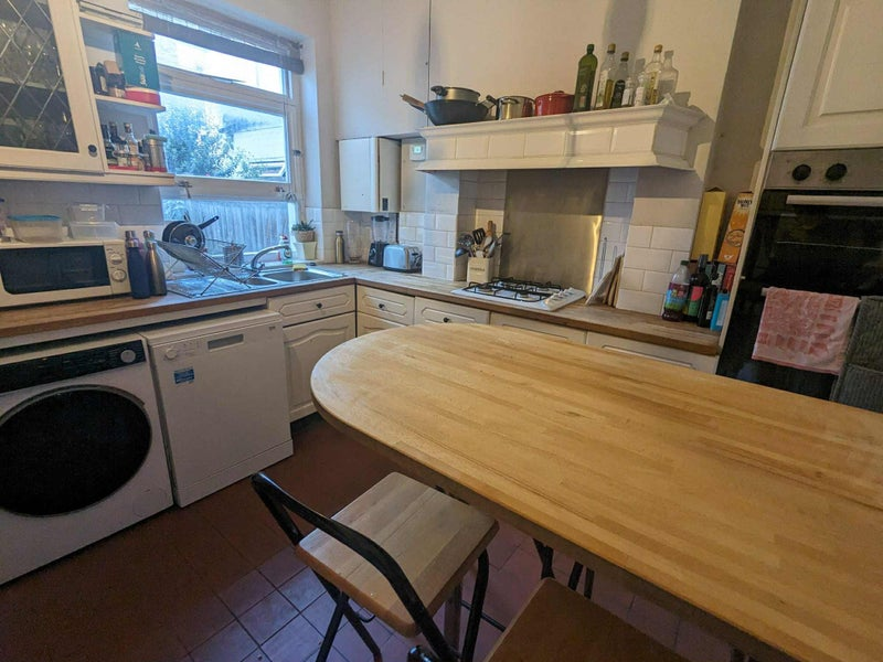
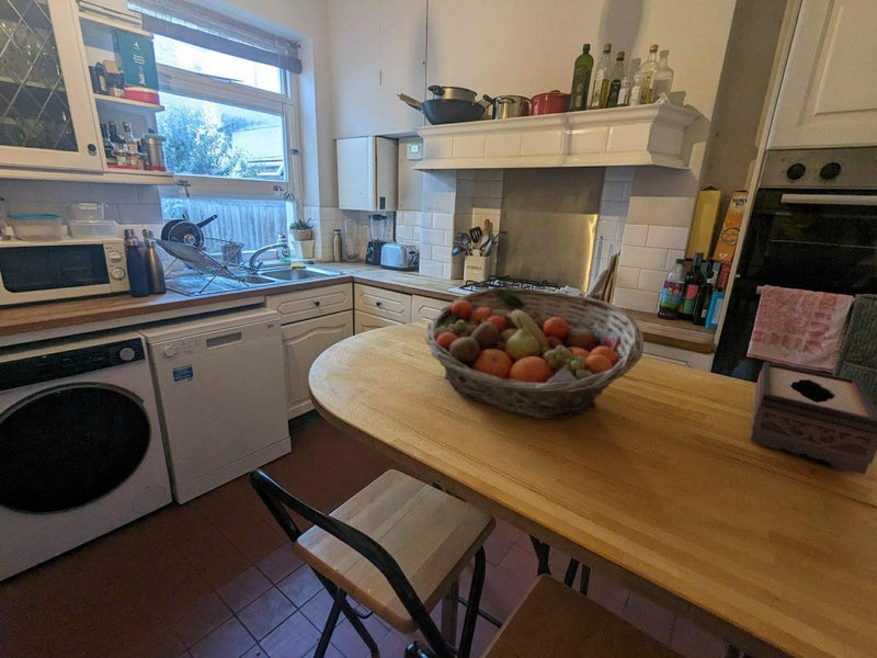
+ fruit basket (524, 344)
+ tissue box (806, 409)
